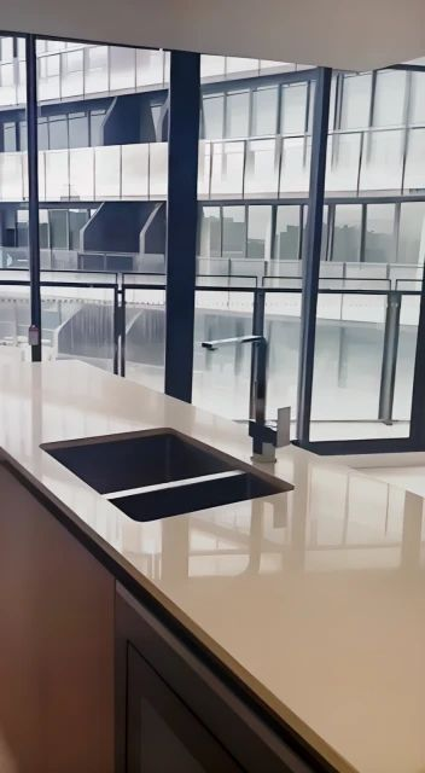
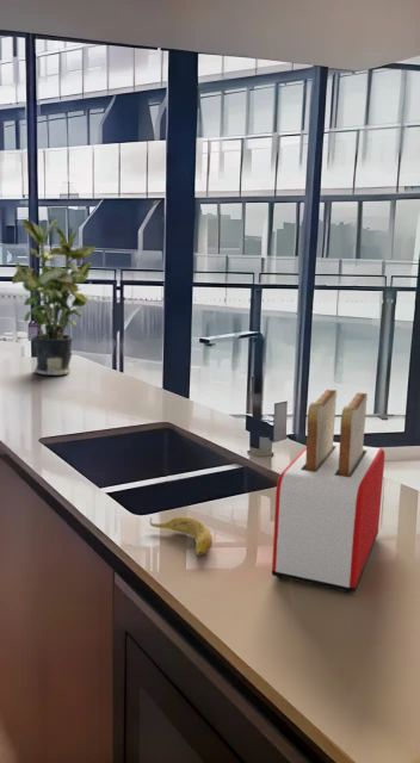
+ banana (183, 532)
+ potted plant (57, 297)
+ toaster (335, 476)
